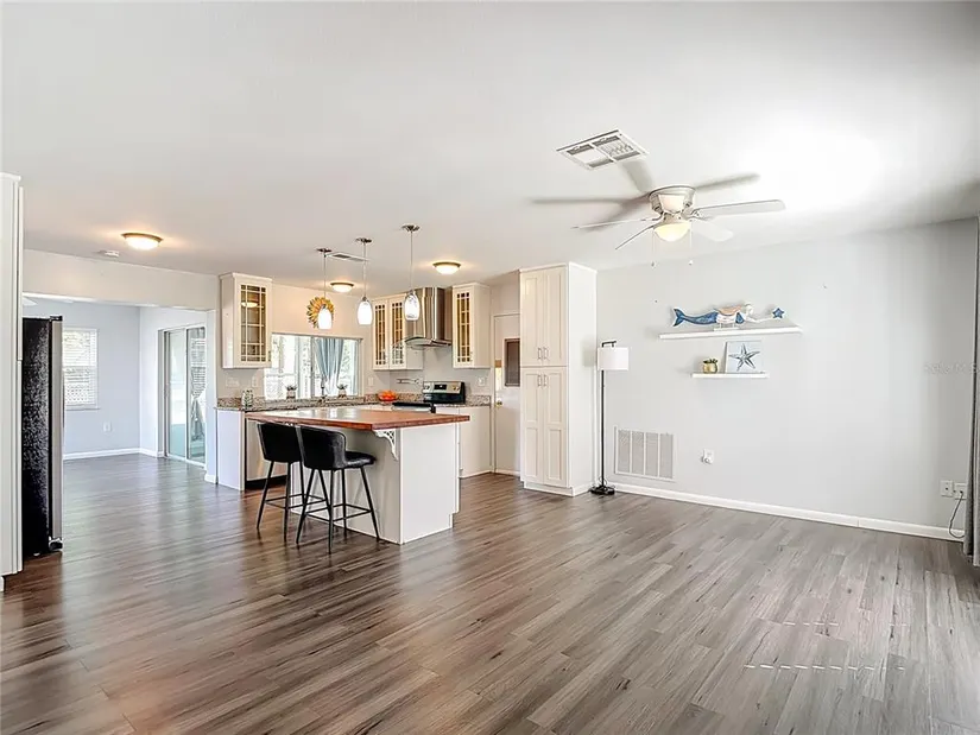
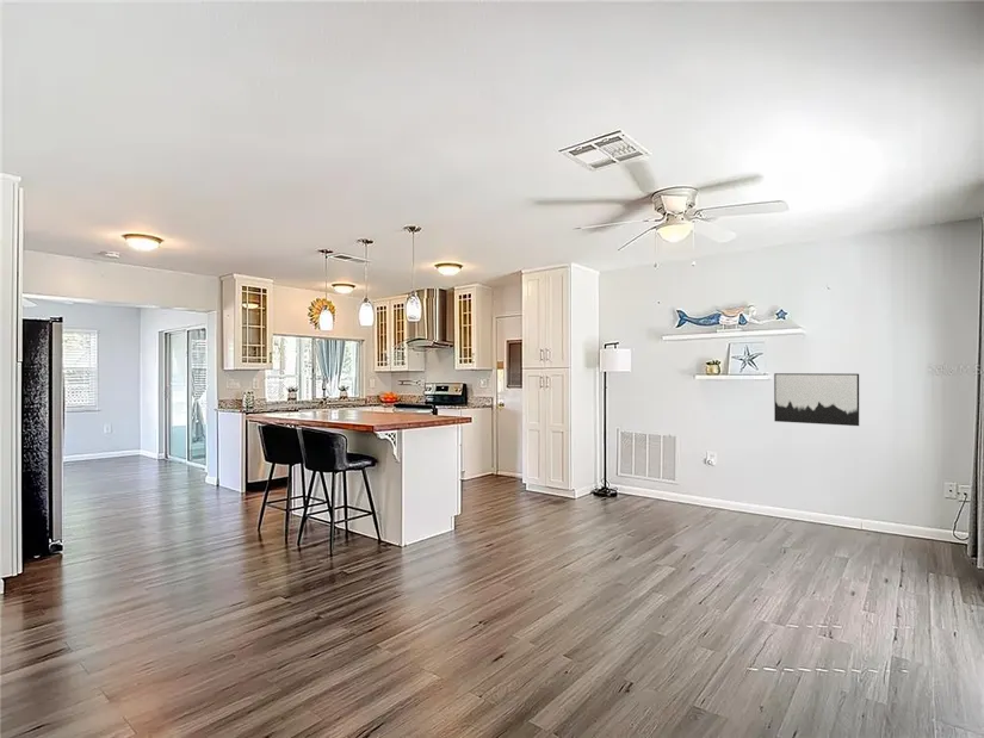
+ wall art (815, 398)
